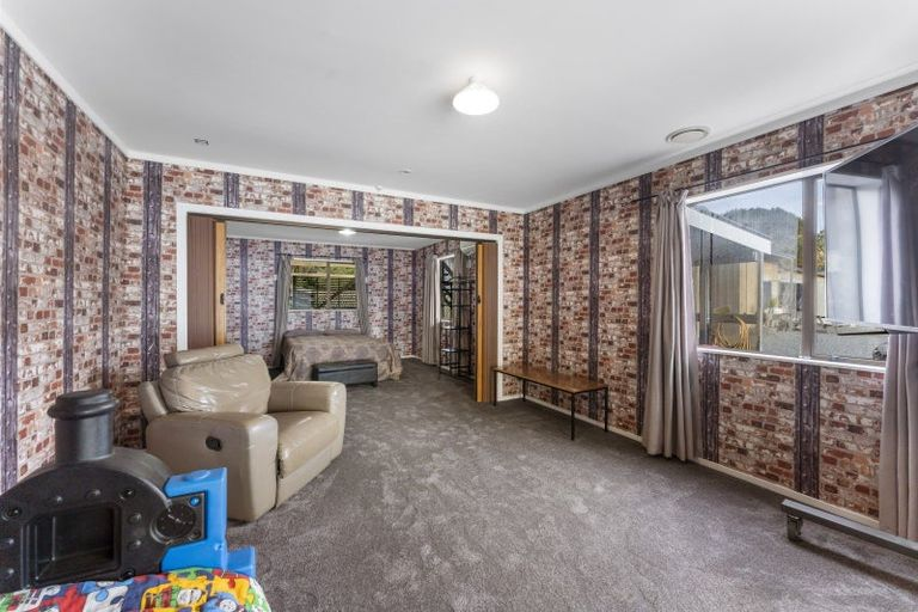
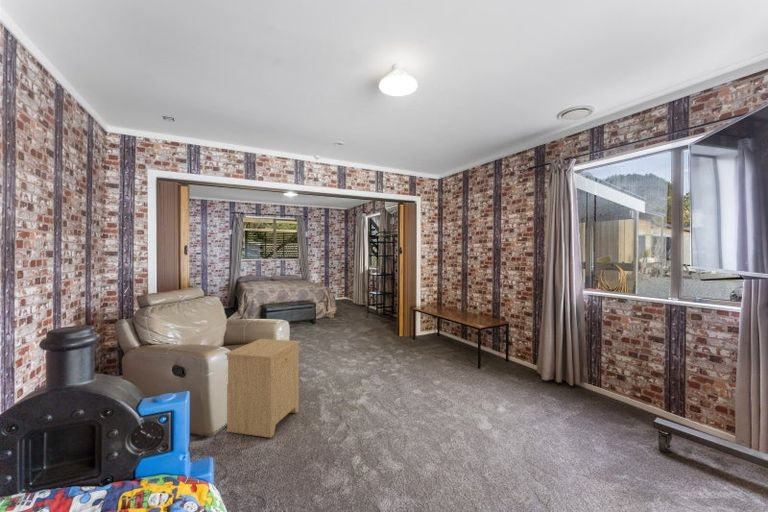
+ side table (265, 383)
